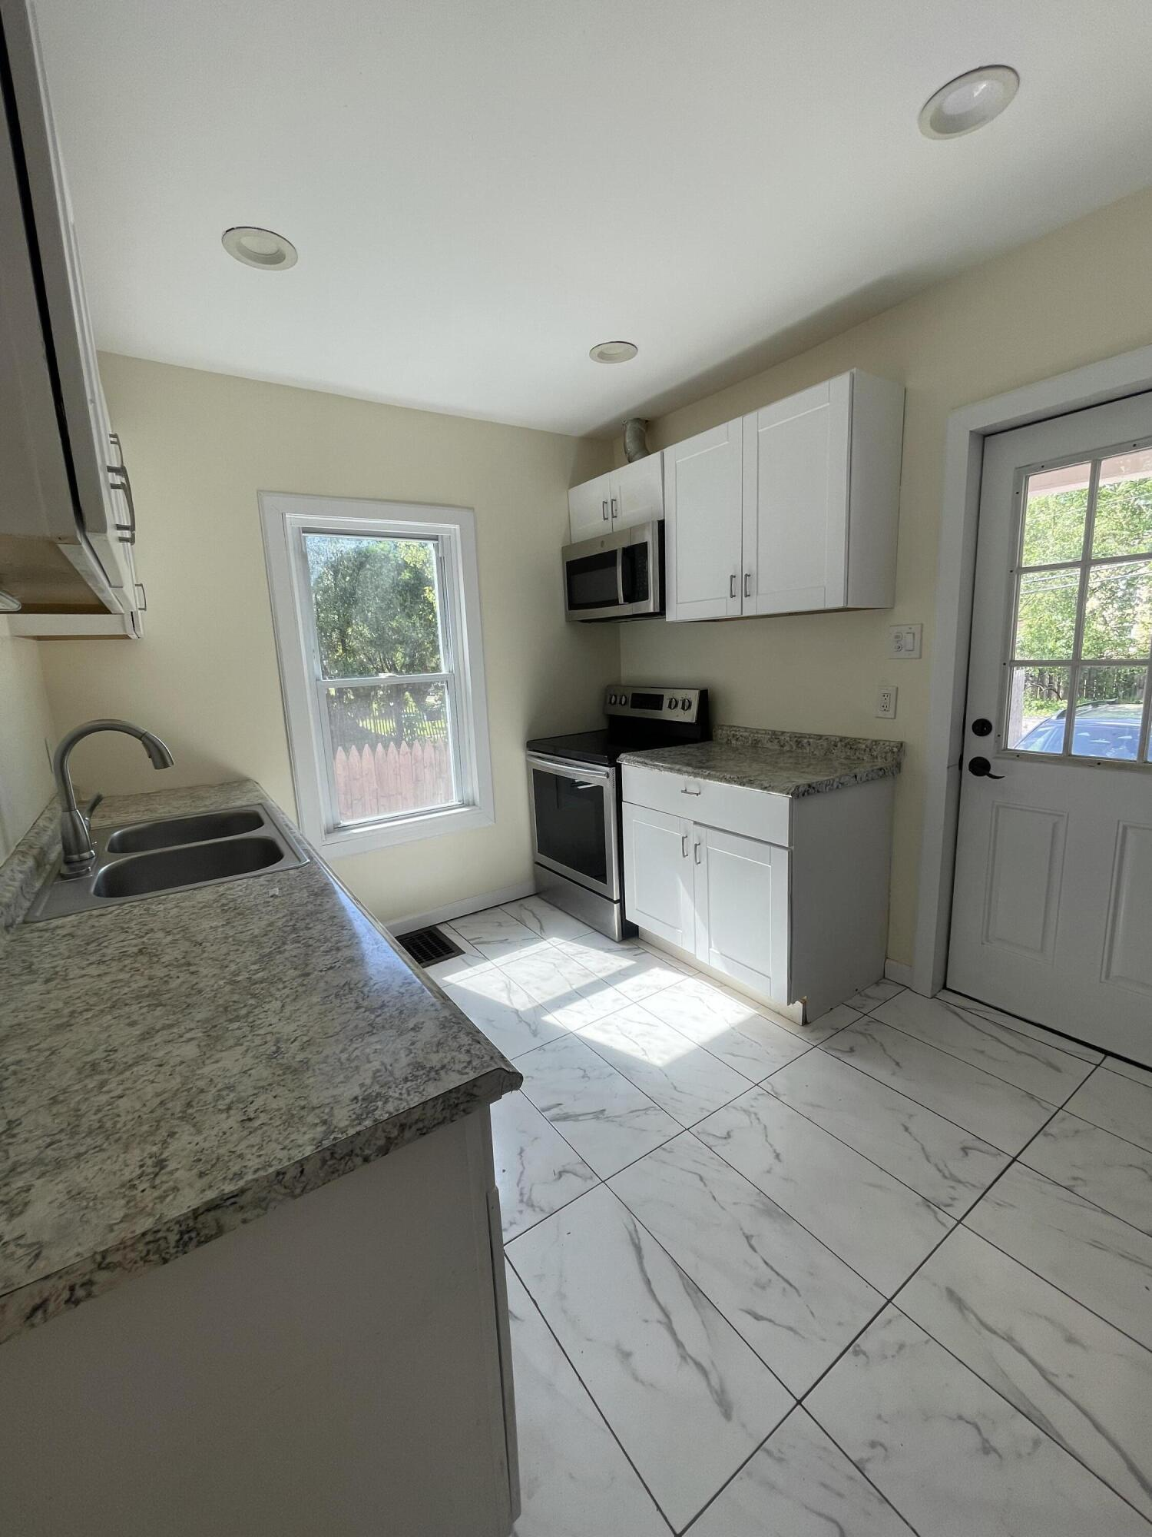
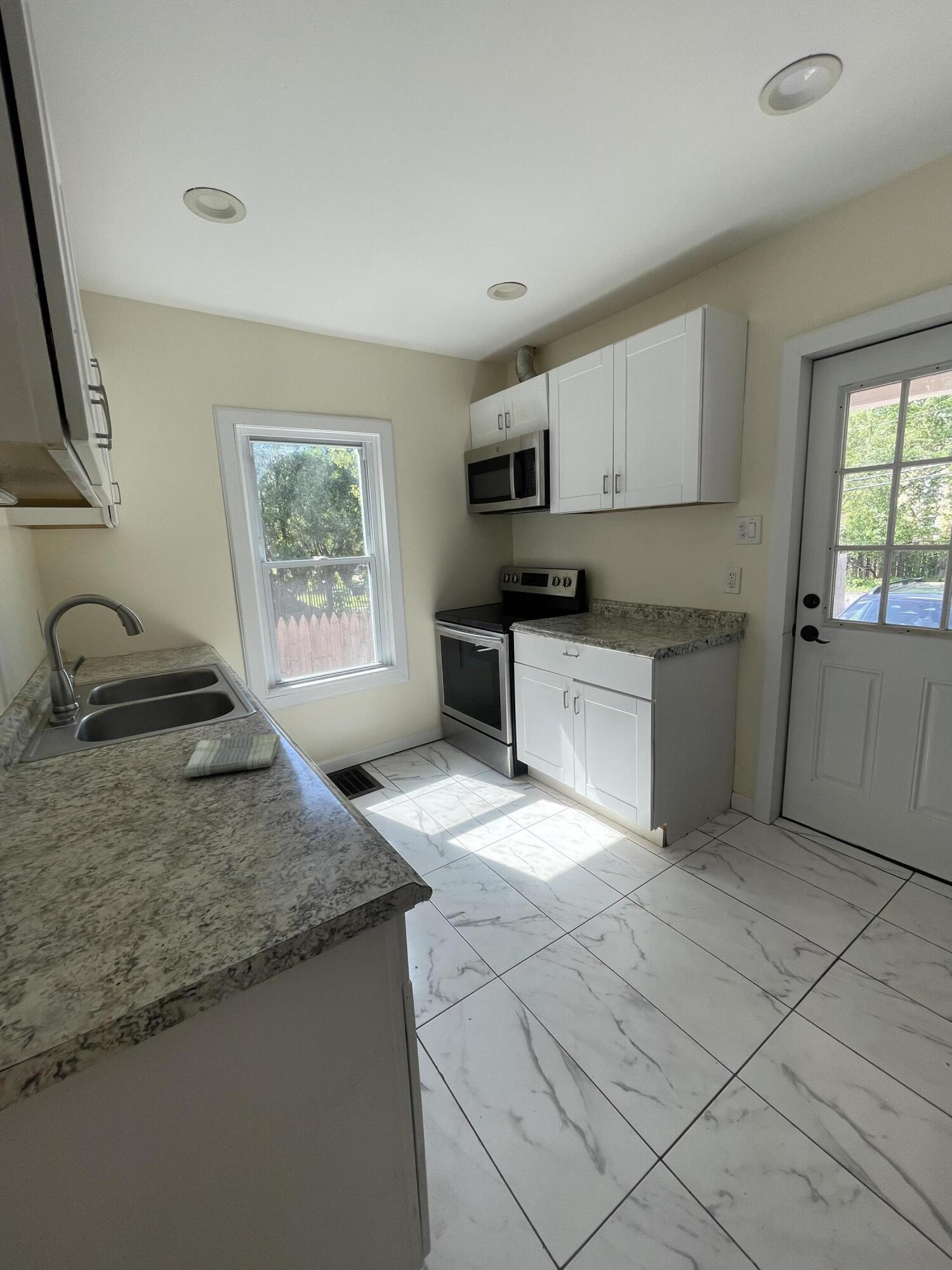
+ dish towel (235, 751)
